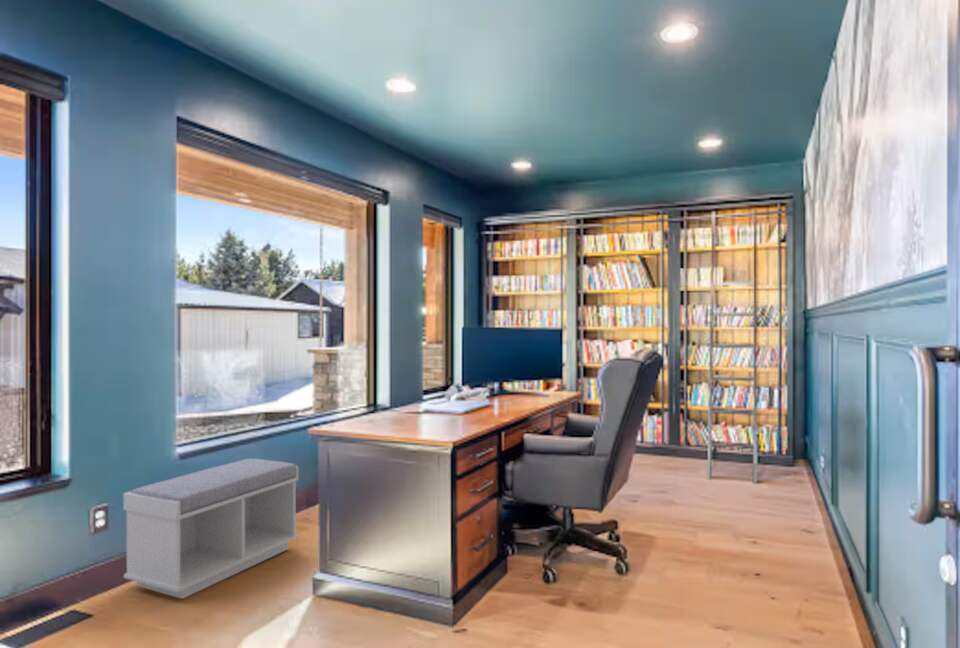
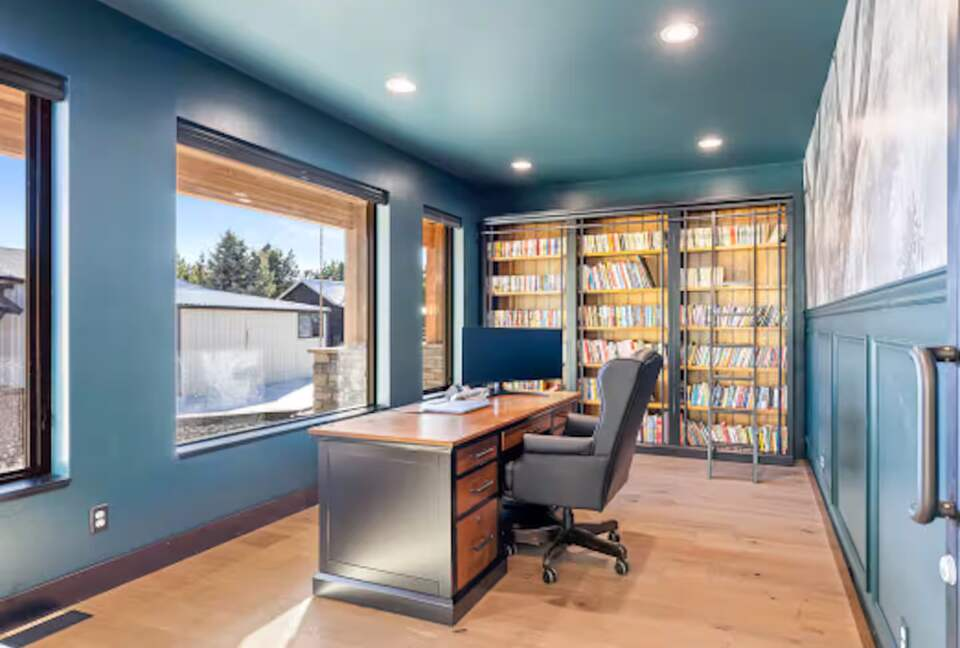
- bench (219, 519)
